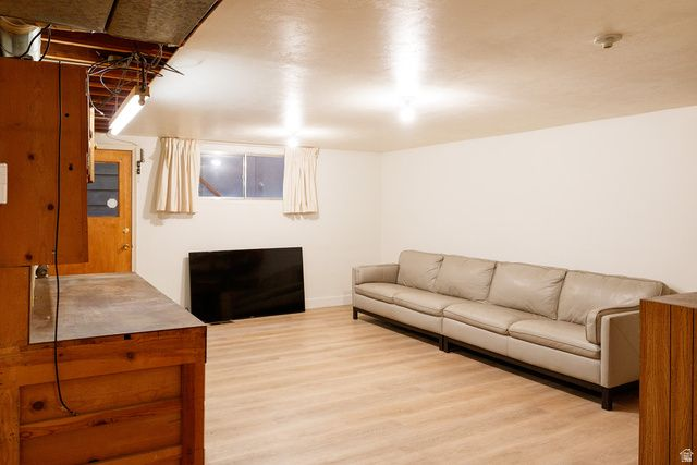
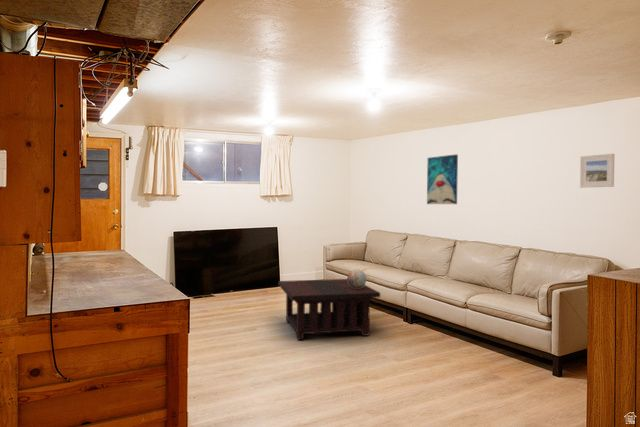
+ decorative orb (356, 278)
+ coffee table (325, 307)
+ wall art (441, 180)
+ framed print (596, 171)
